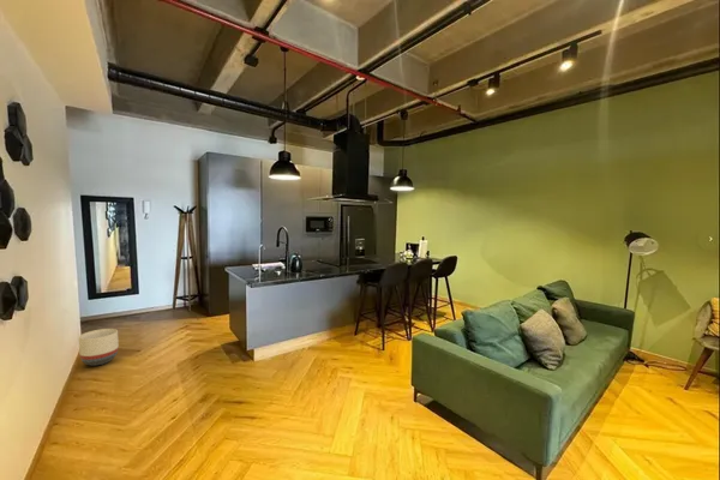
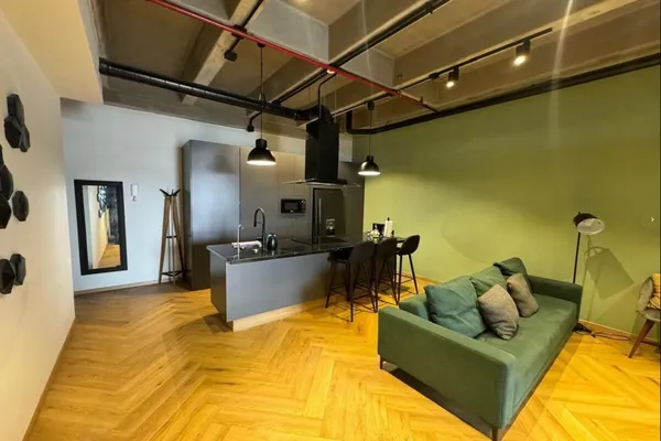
- planter (98, 348)
